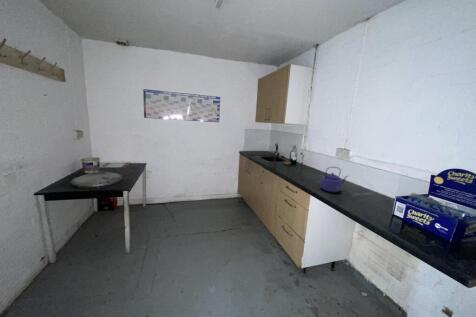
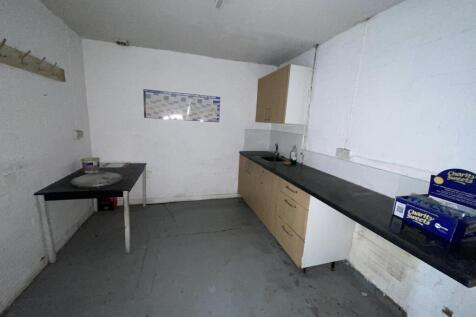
- kettle (335, 178)
